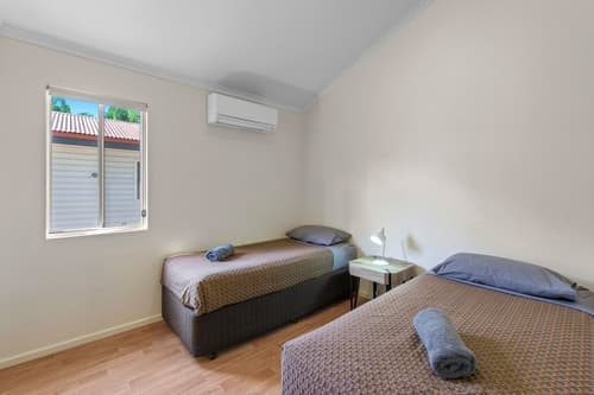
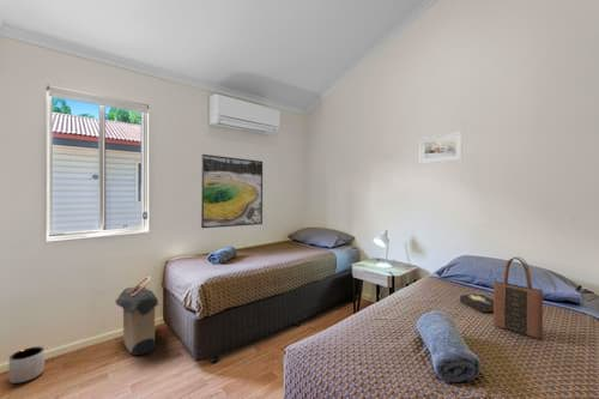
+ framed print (234, 192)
+ planter (26, 364)
+ tote bag (516, 294)
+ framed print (440, 149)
+ hardback book (480, 302)
+ laundry hamper (137, 310)
